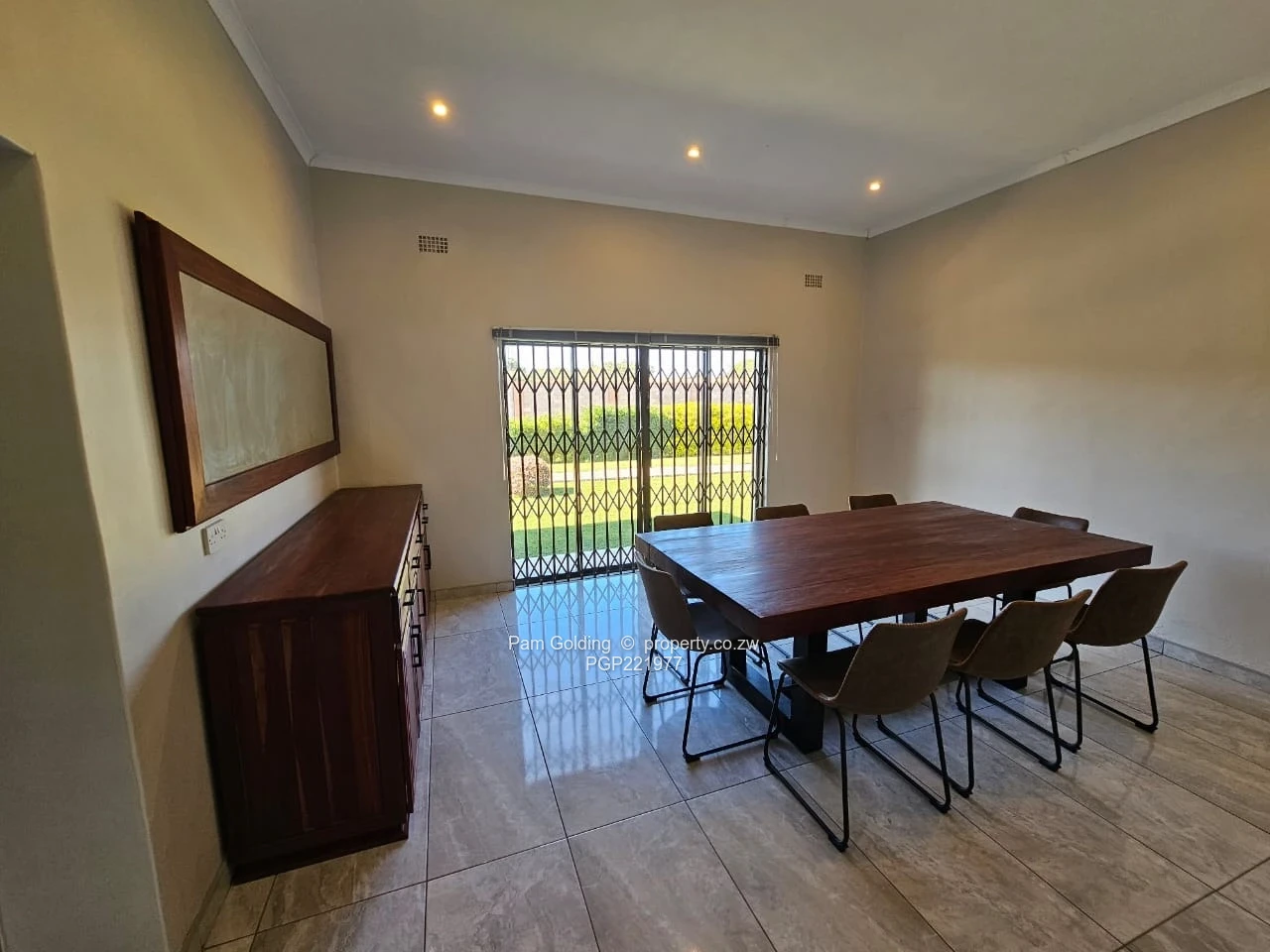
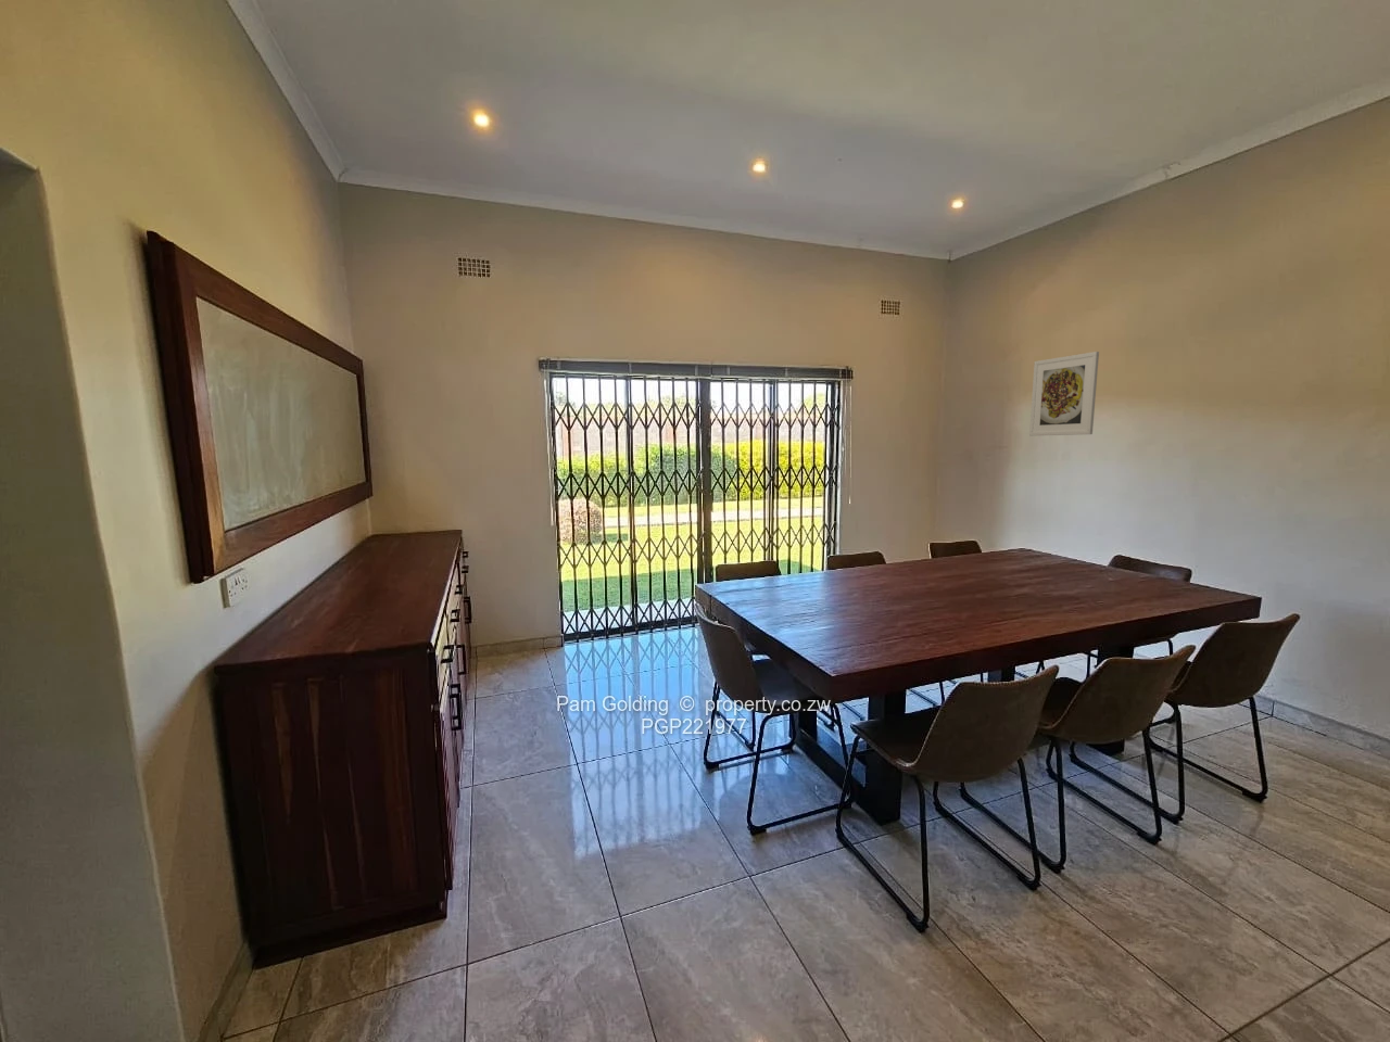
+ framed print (1062, 396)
